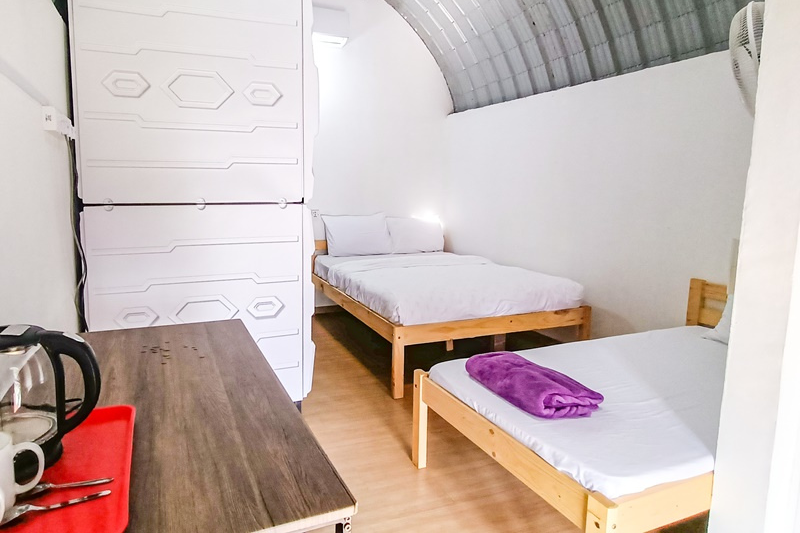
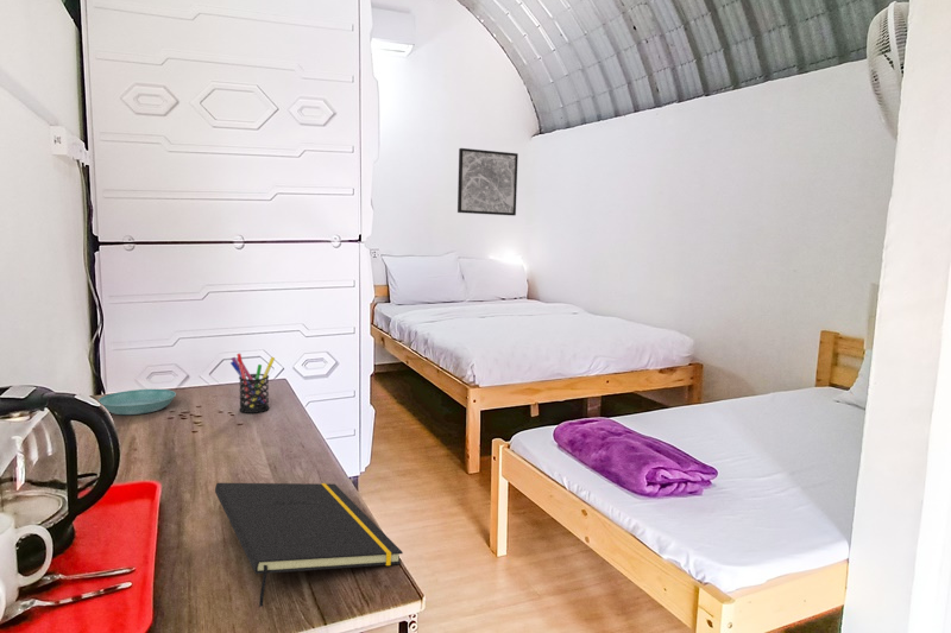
+ wall art (487, 182)
+ saucer (138, 401)
+ notepad (302, 520)
+ pen holder (253, 381)
